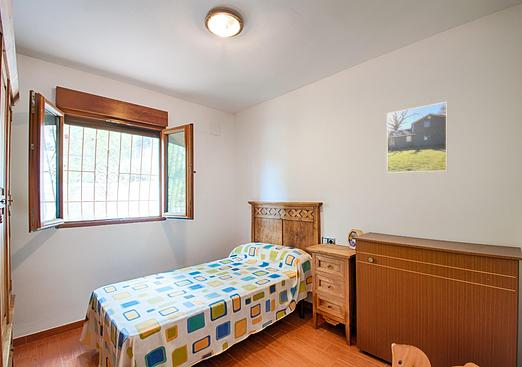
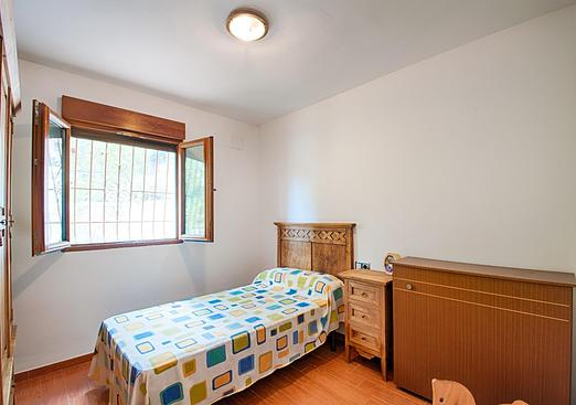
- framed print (415, 140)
